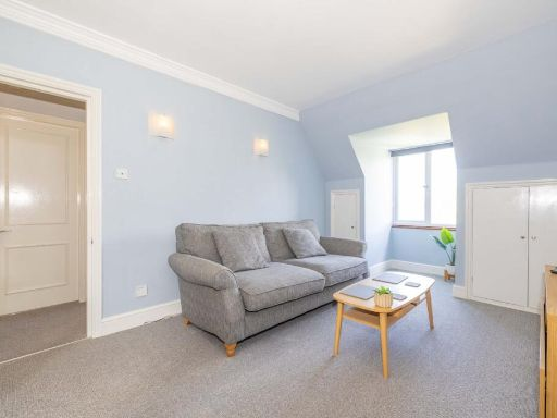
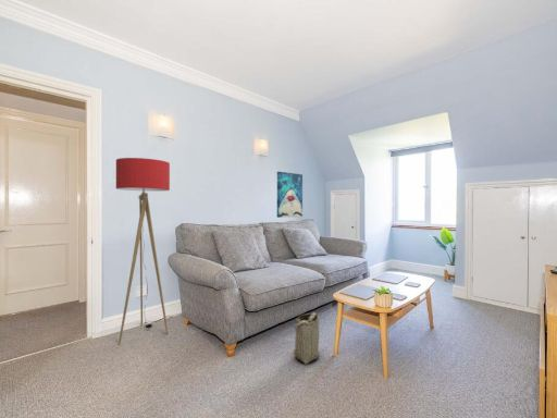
+ wall art (289, 195)
+ floor lamp (144, 246)
+ basket (305, 335)
